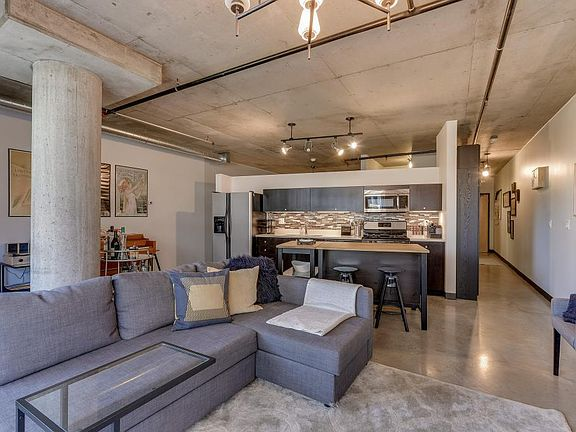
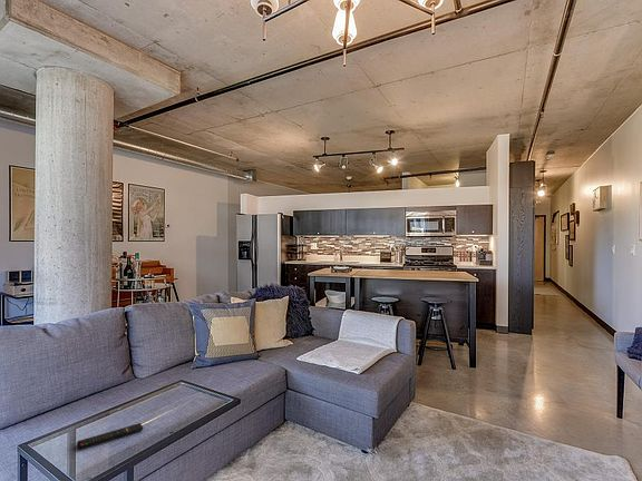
+ remote control (110, 435)
